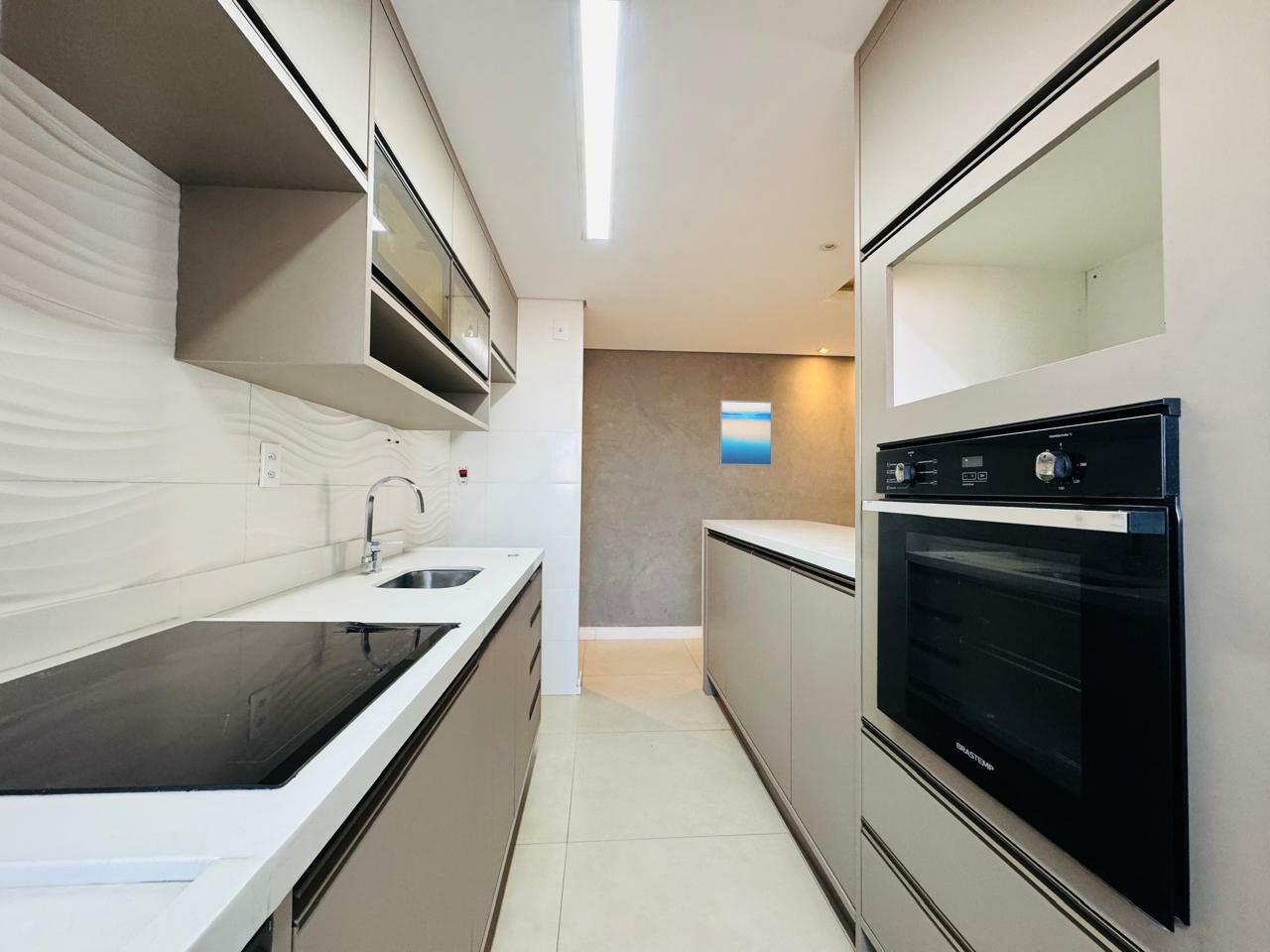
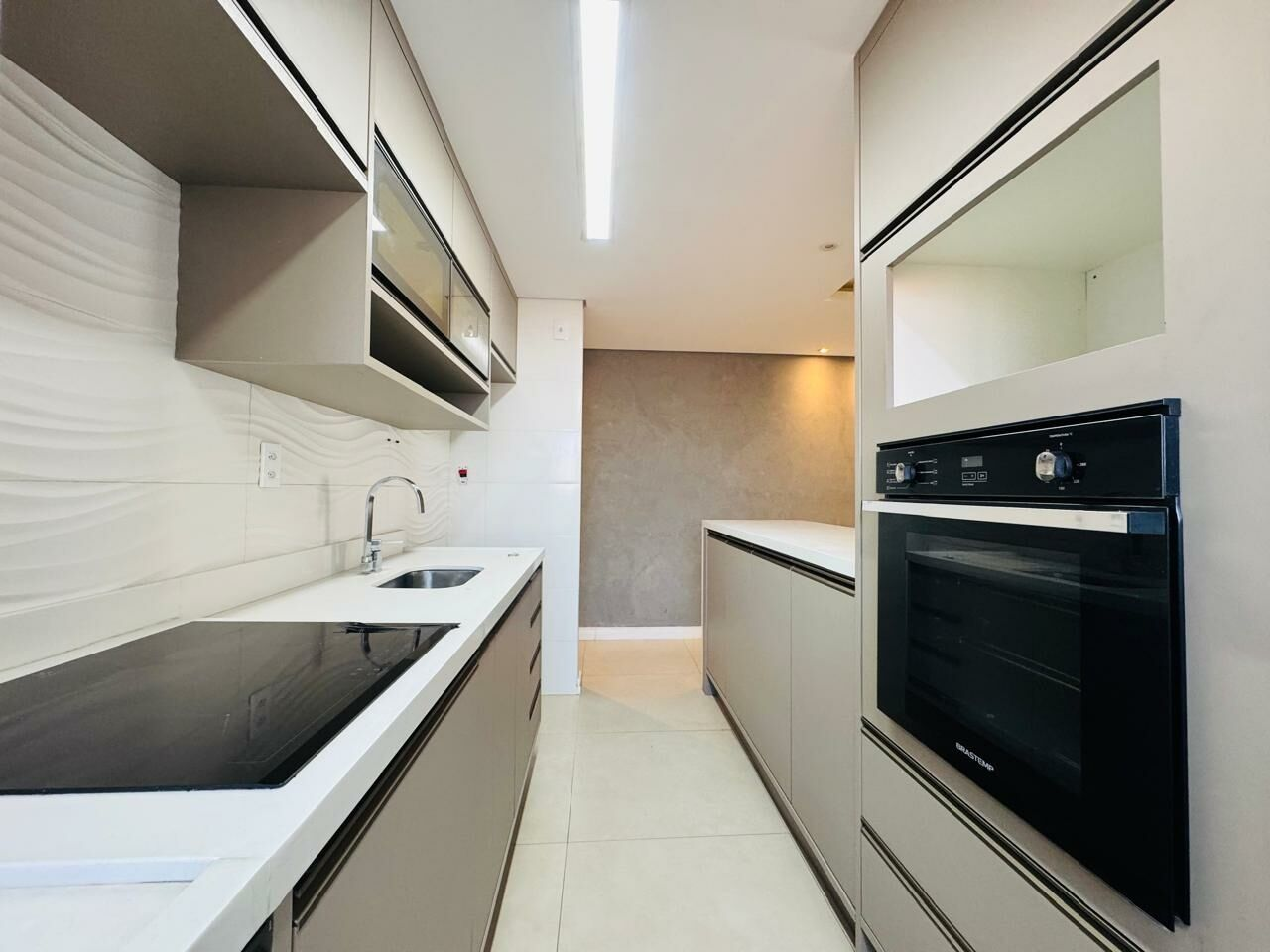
- wall art (745, 432)
